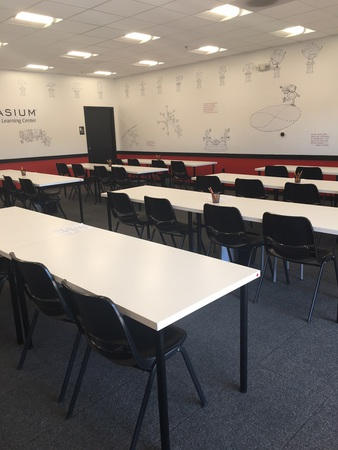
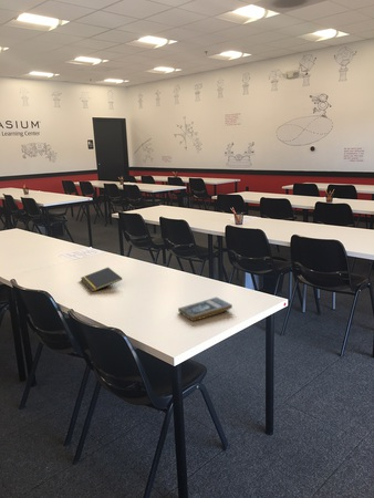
+ notepad (101, 278)
+ book (205, 308)
